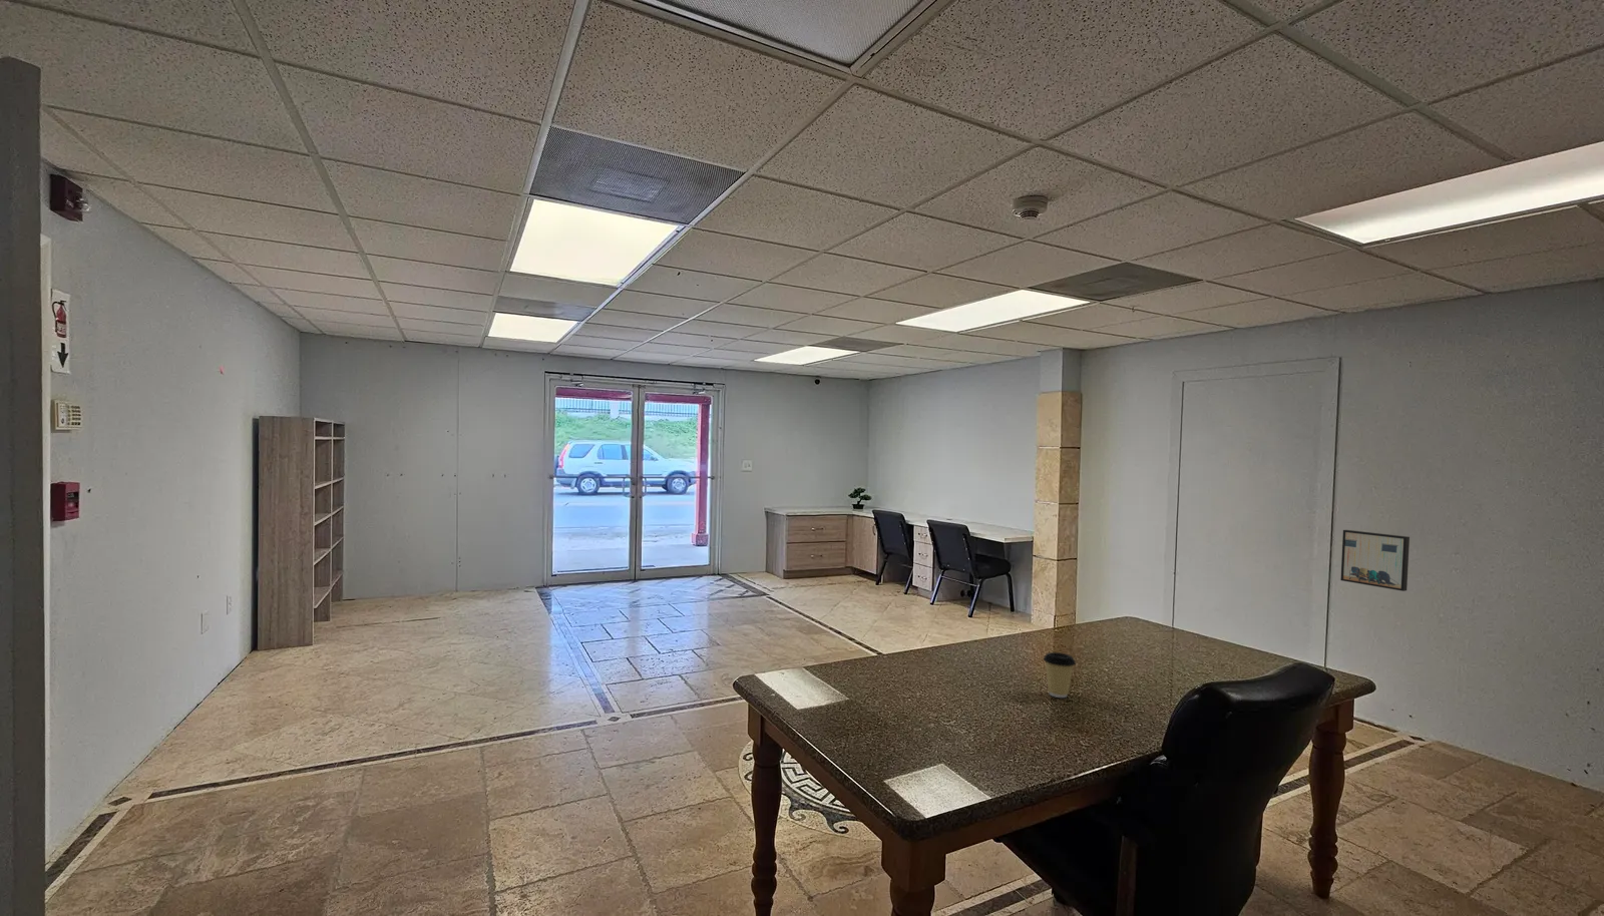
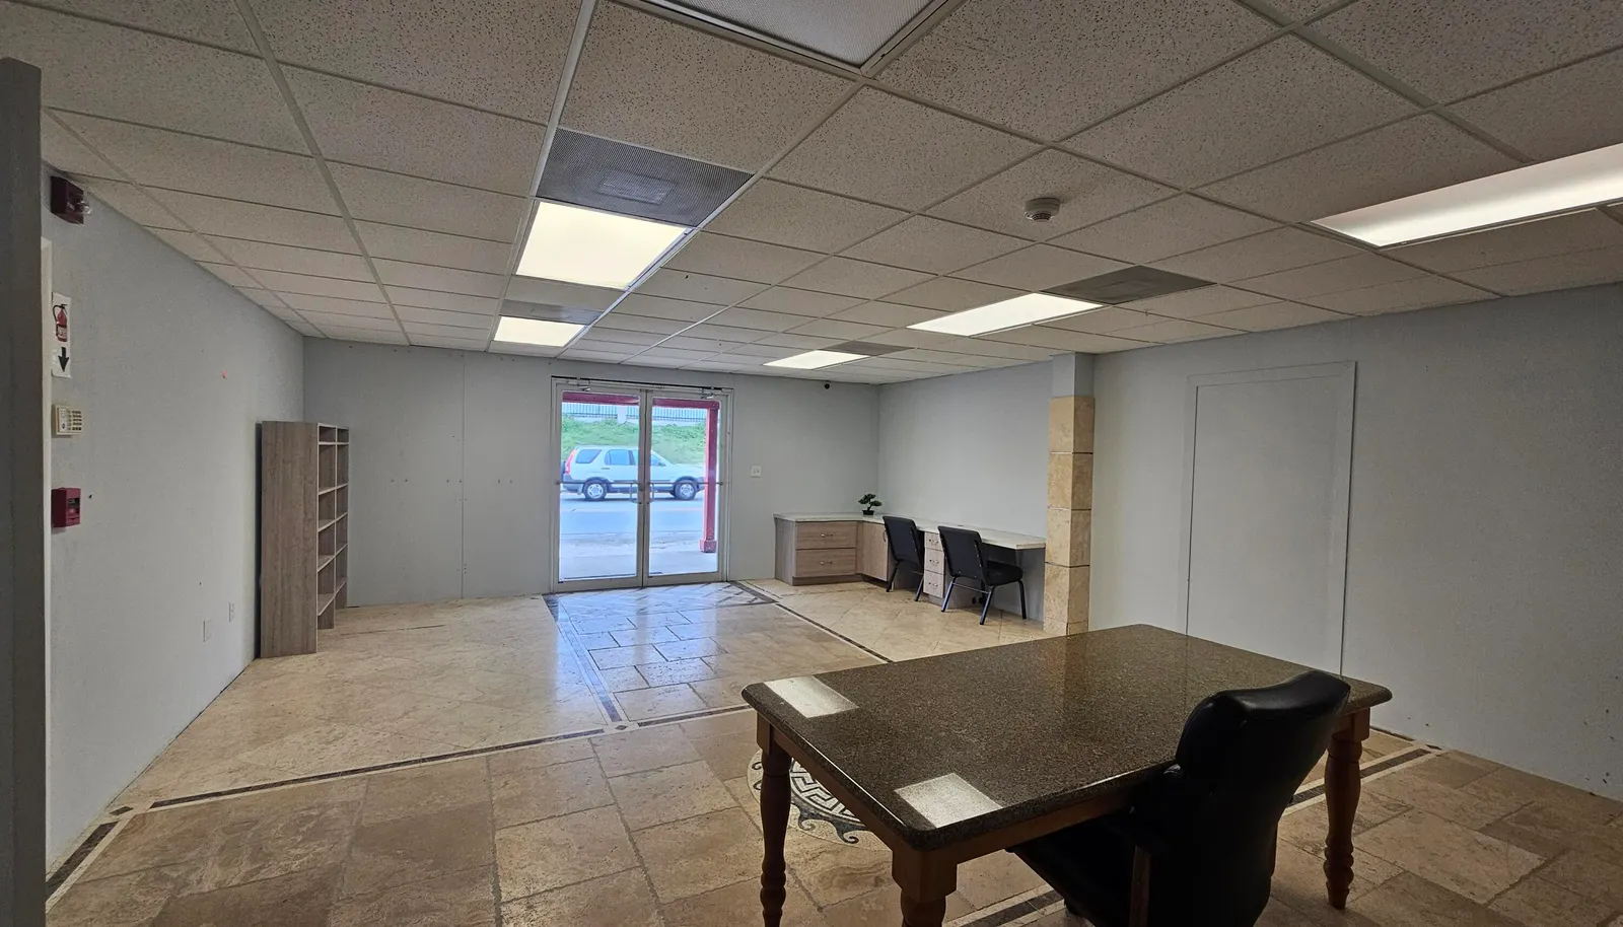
- coffee cup (1059, 675)
- wall art (1374, 559)
